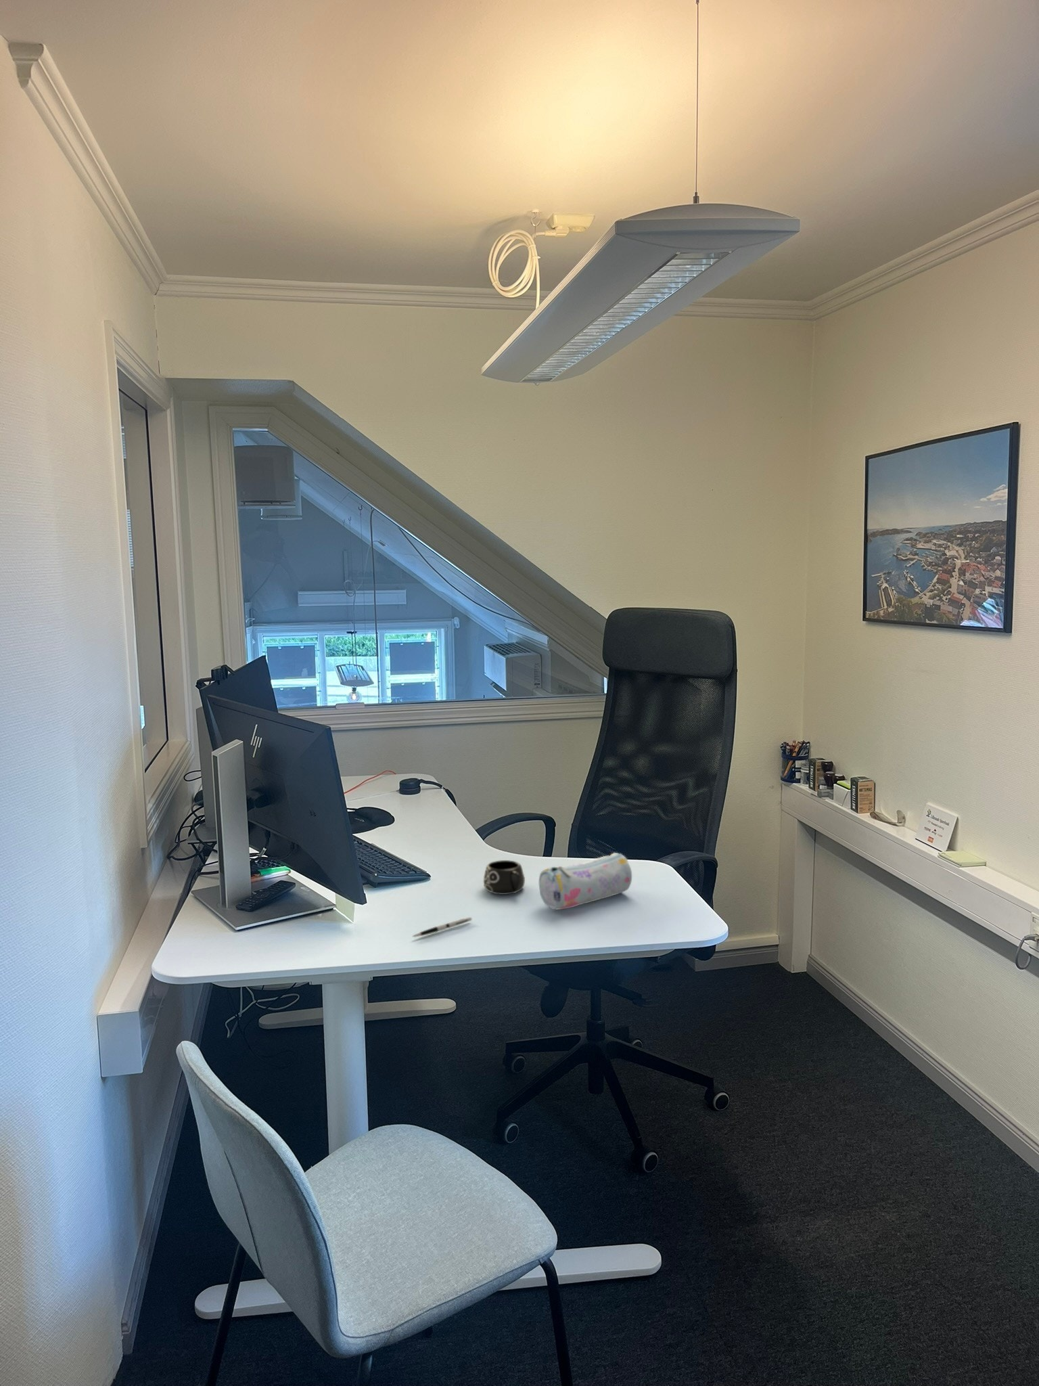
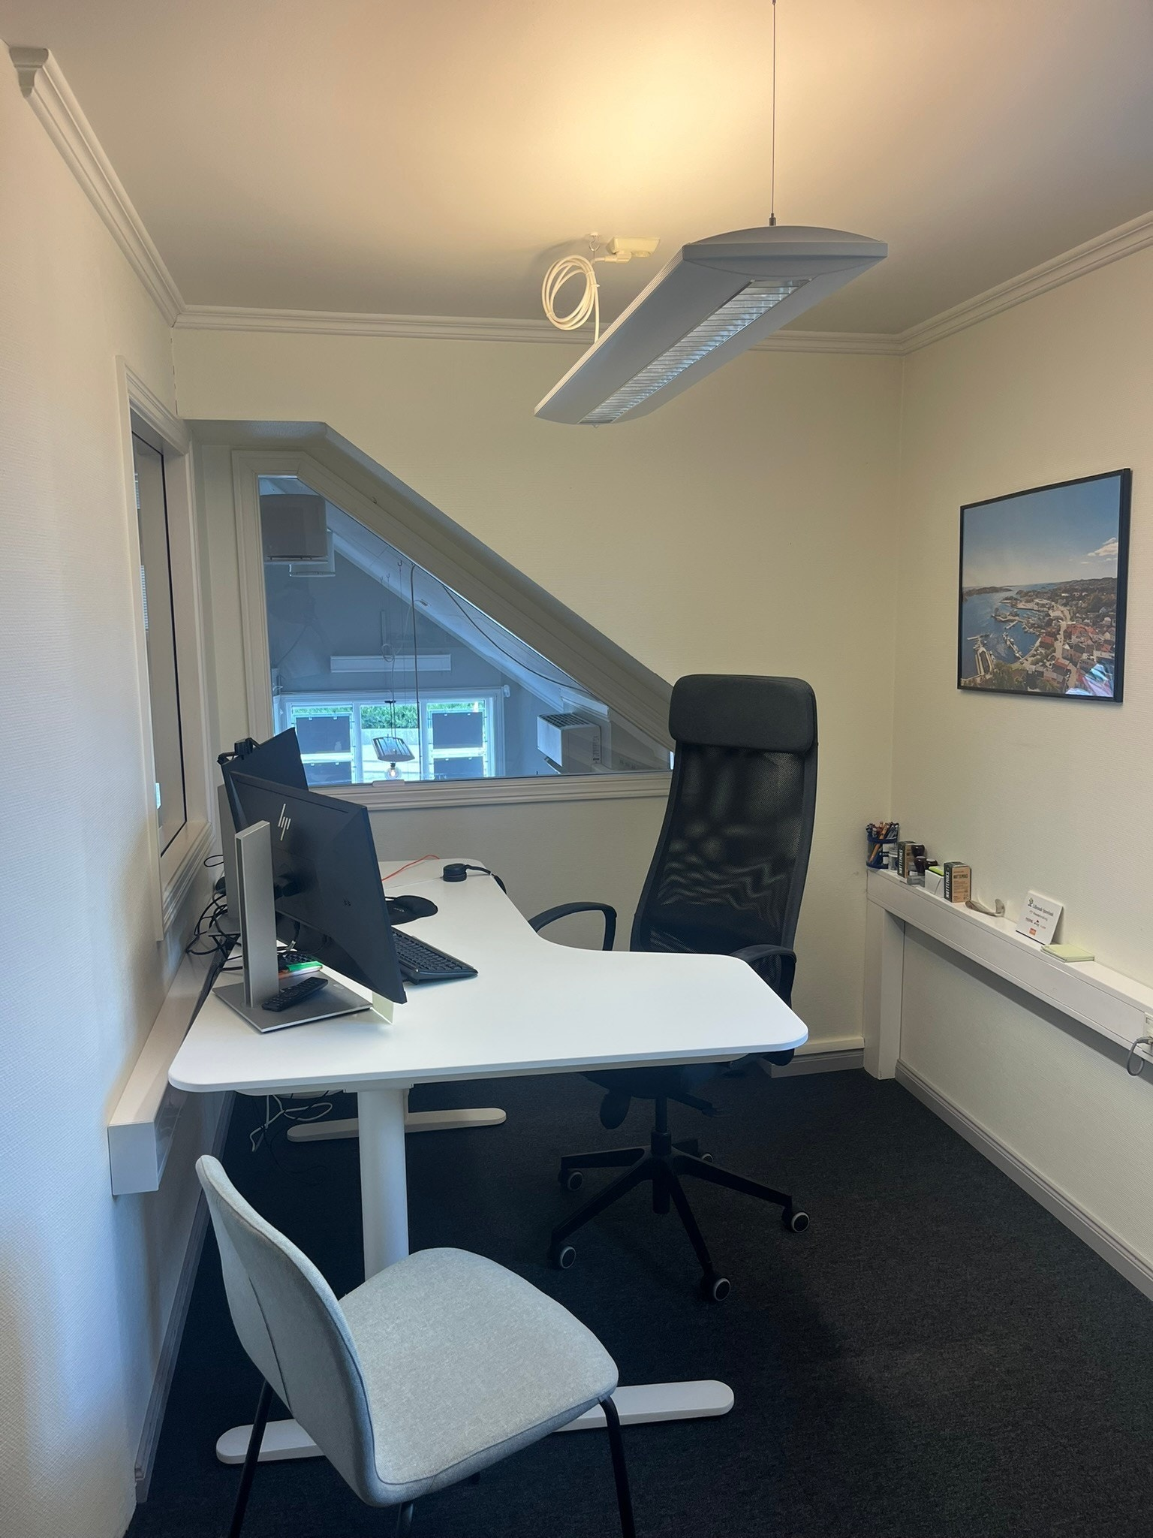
- pencil case (585, 880)
- pen (442, 928)
- mug (506, 879)
